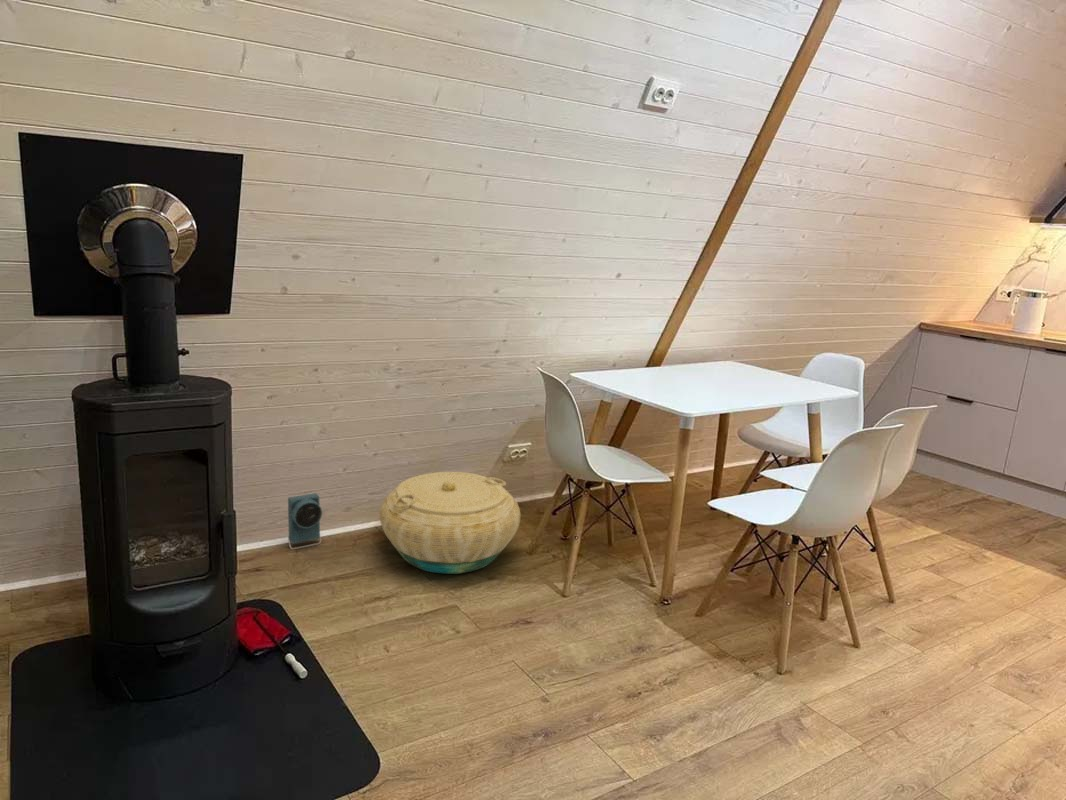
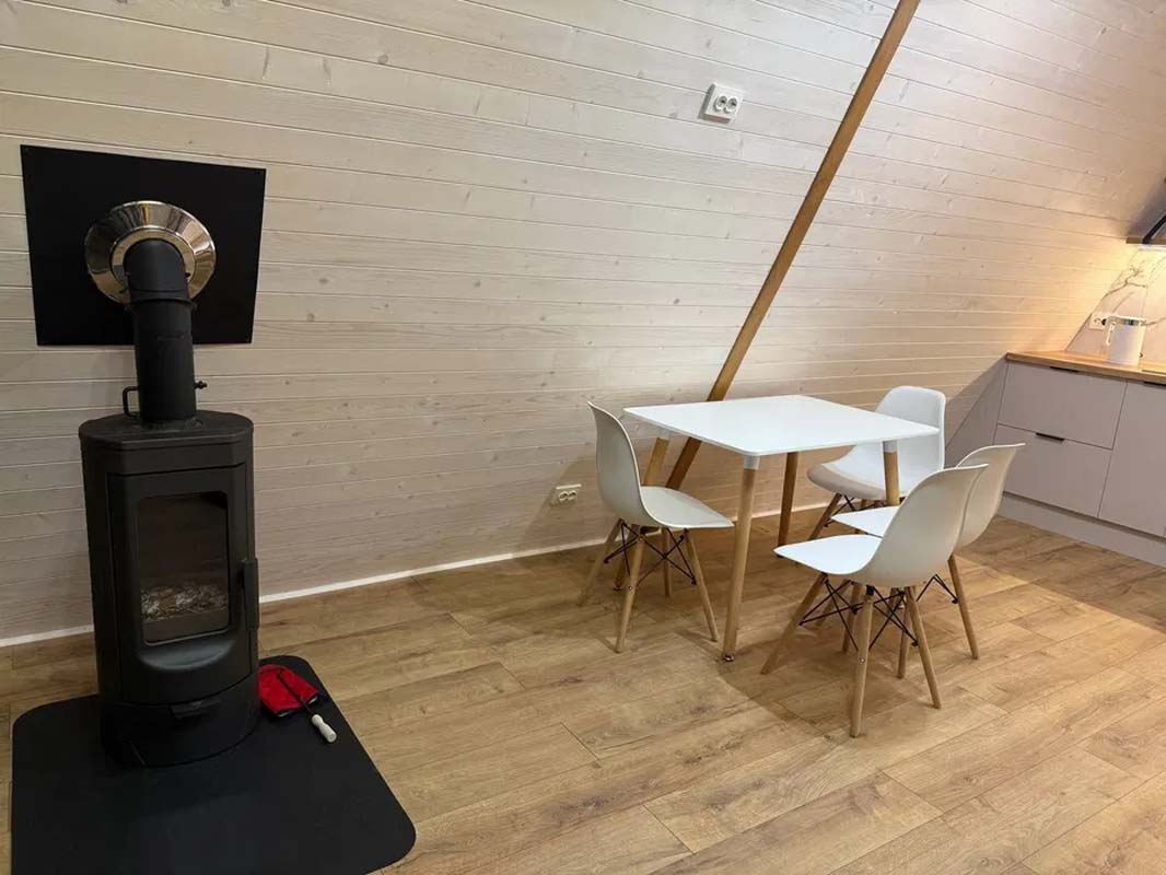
- basket (450, 518)
- lantern (305, 522)
